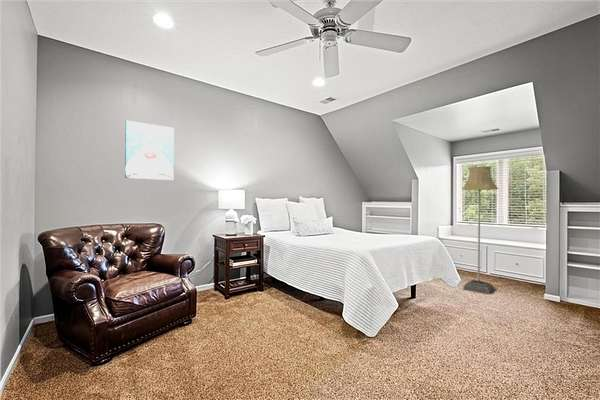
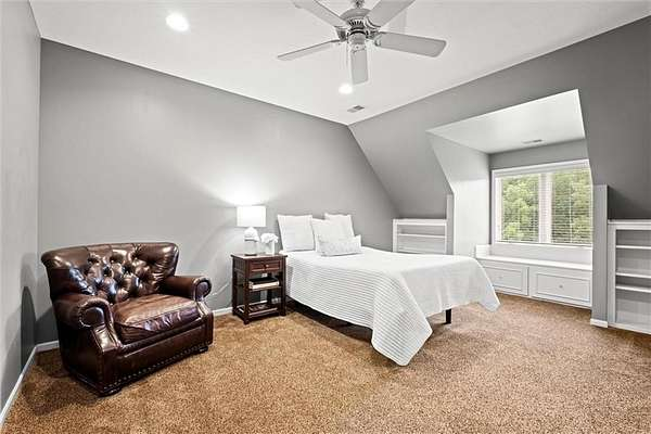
- floor lamp (479, 228)
- wall art (150, 151)
